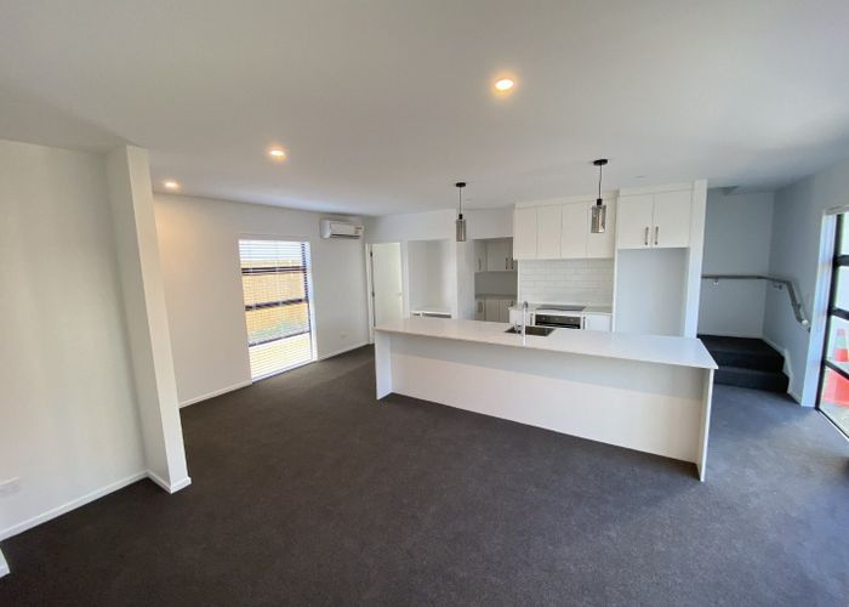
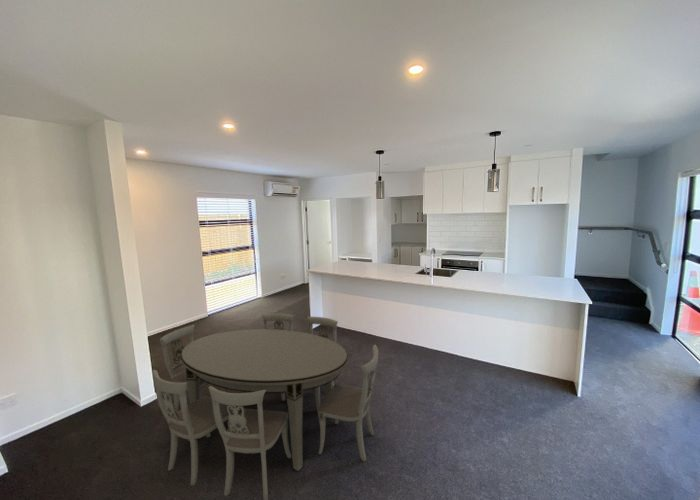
+ dining table (265, 383)
